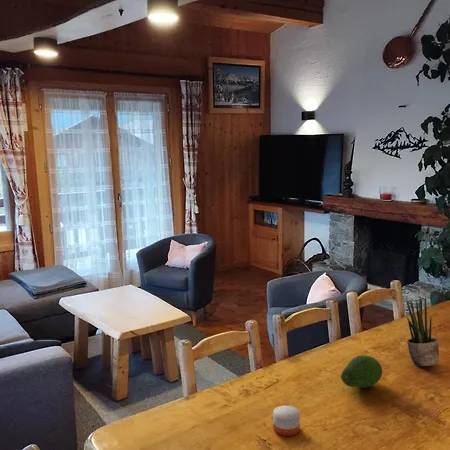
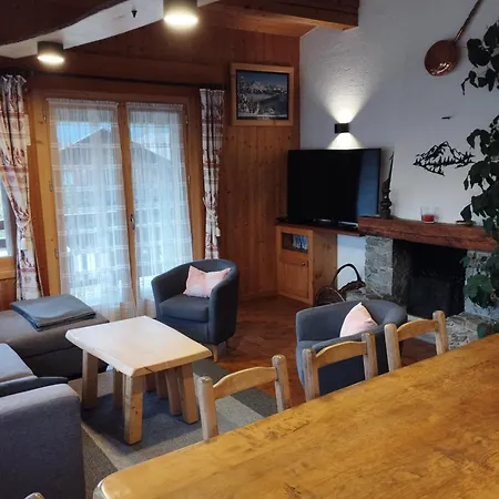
- fruit (360, 372)
- candle (286, 411)
- potted plant (420, 328)
